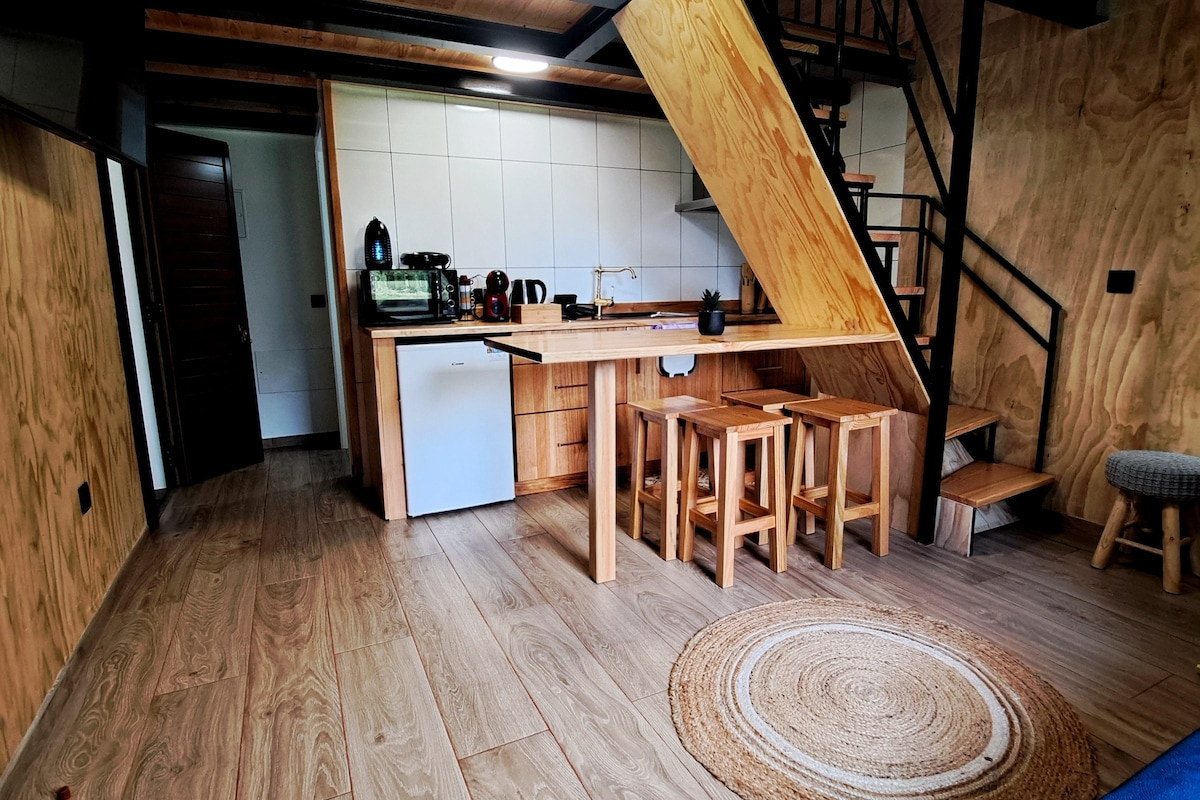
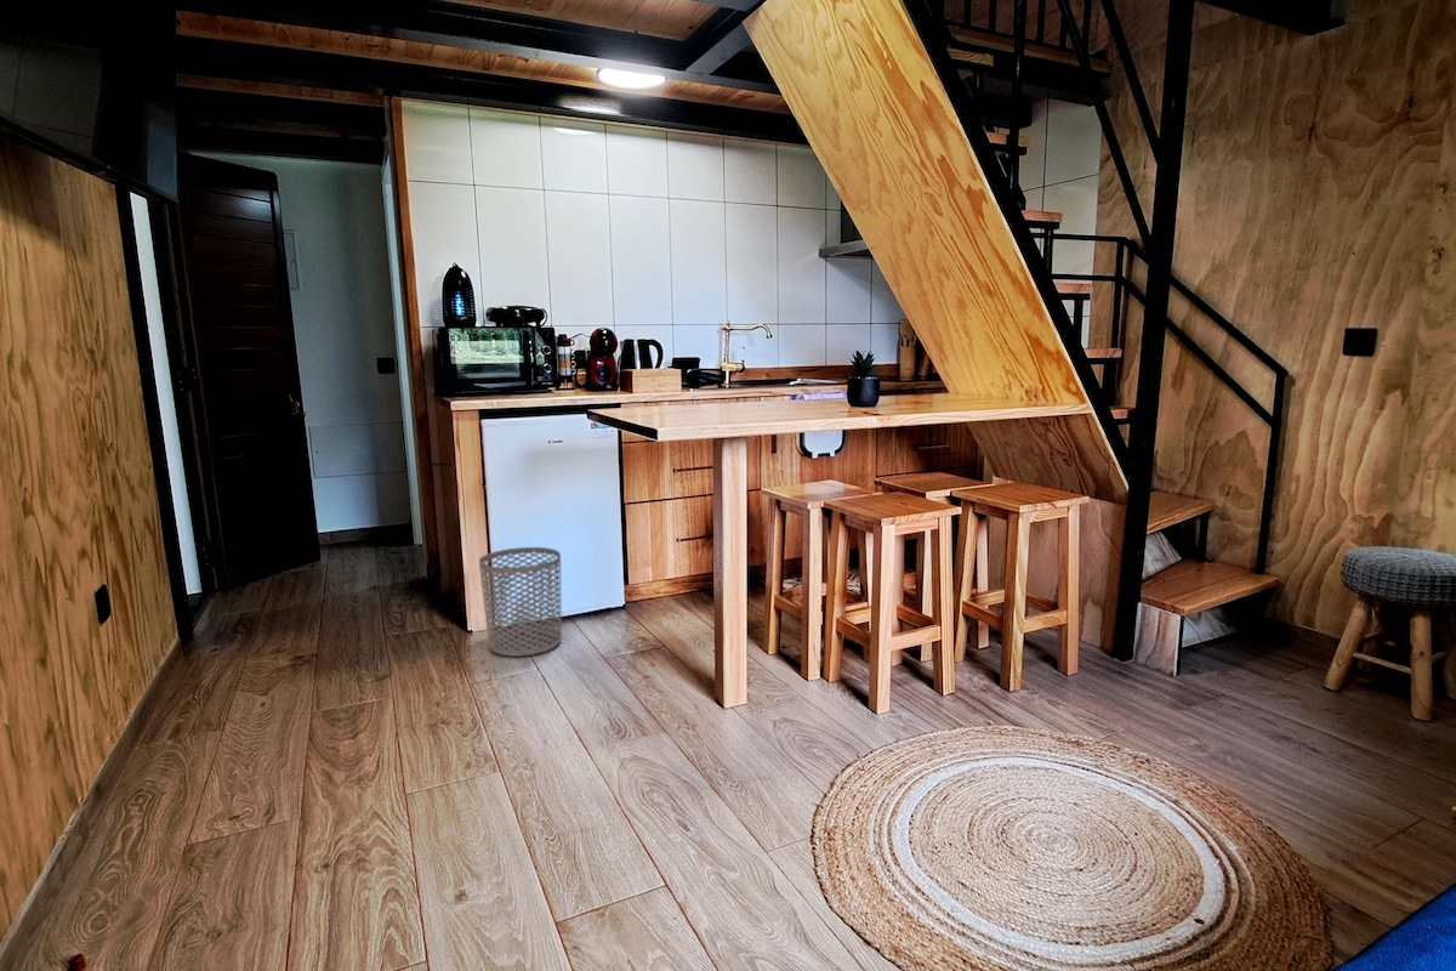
+ waste bin (523, 601)
